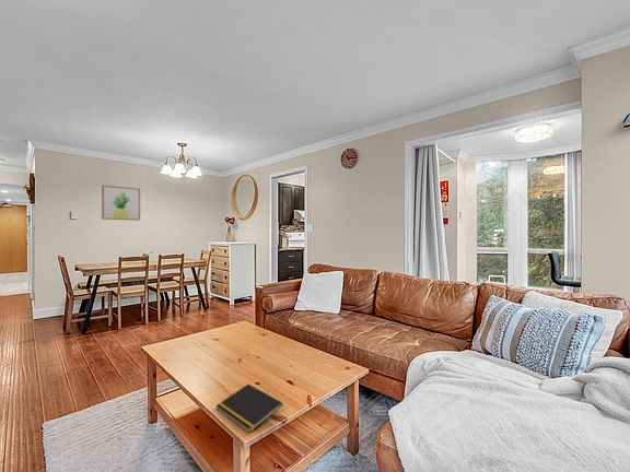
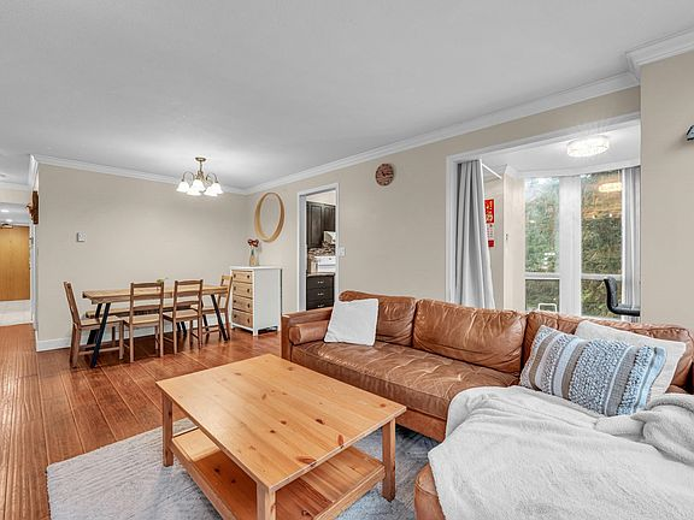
- wall art (121, 203)
- notepad (248, 405)
